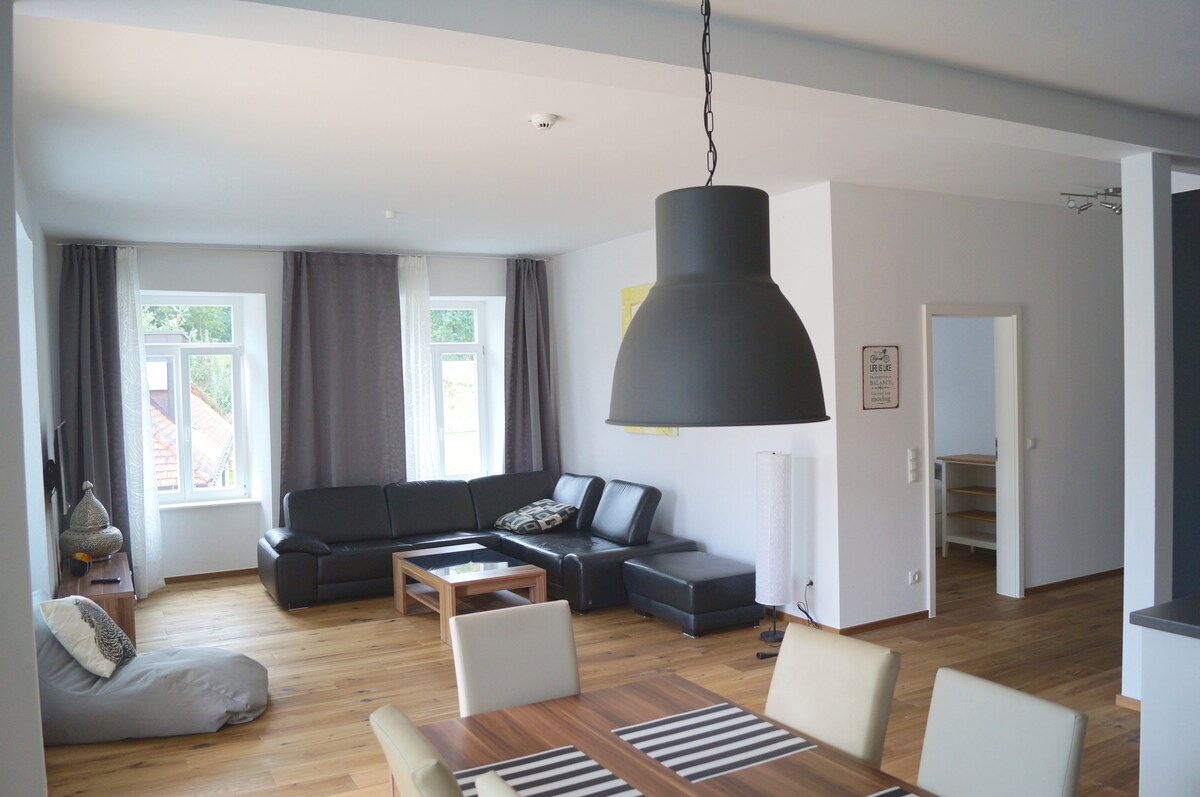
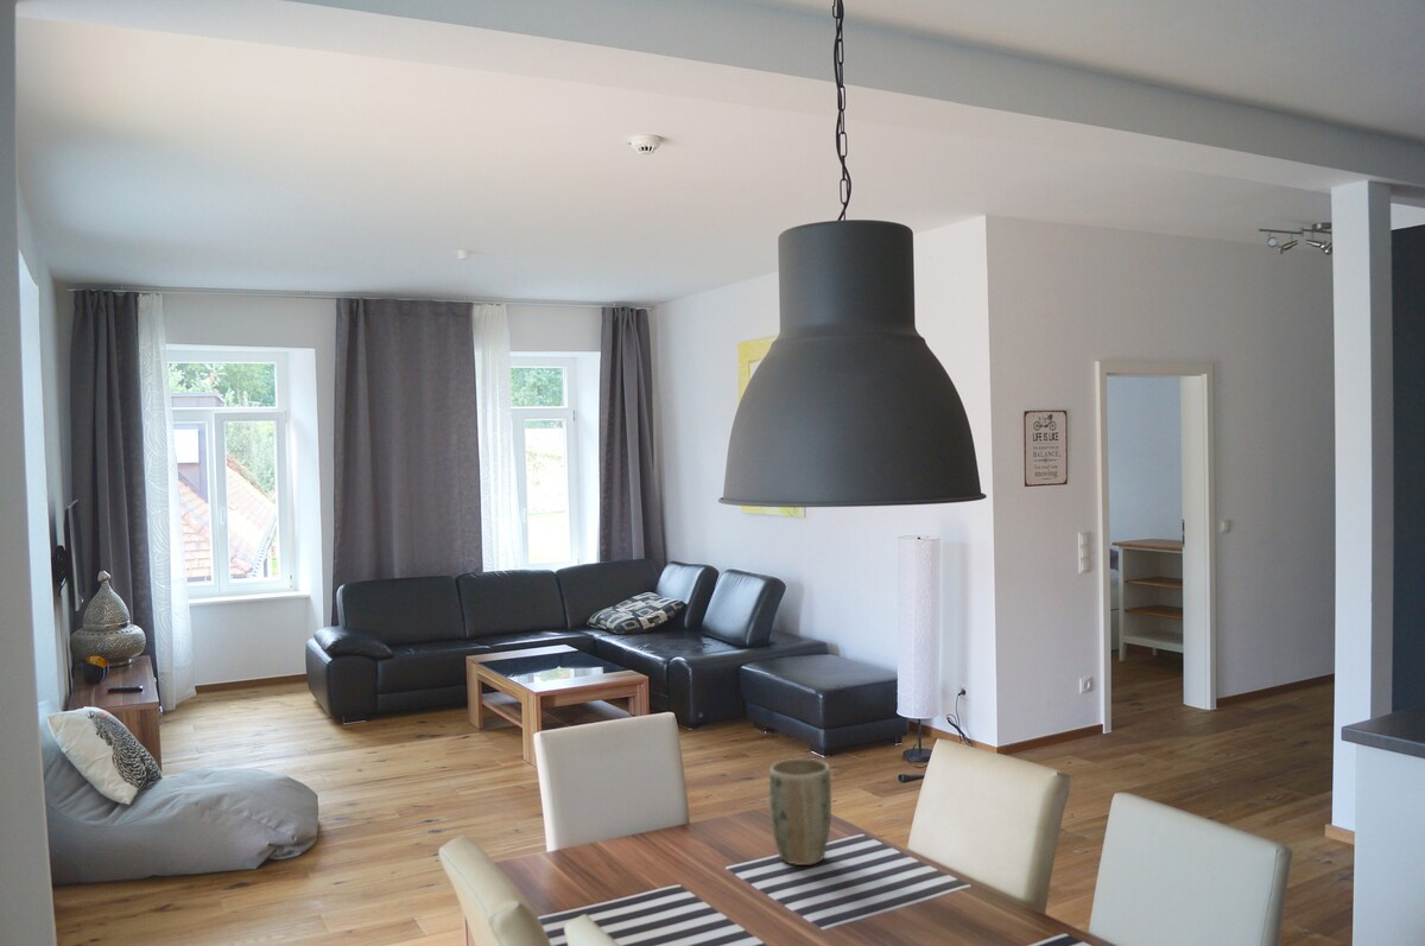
+ plant pot (800, 812)
